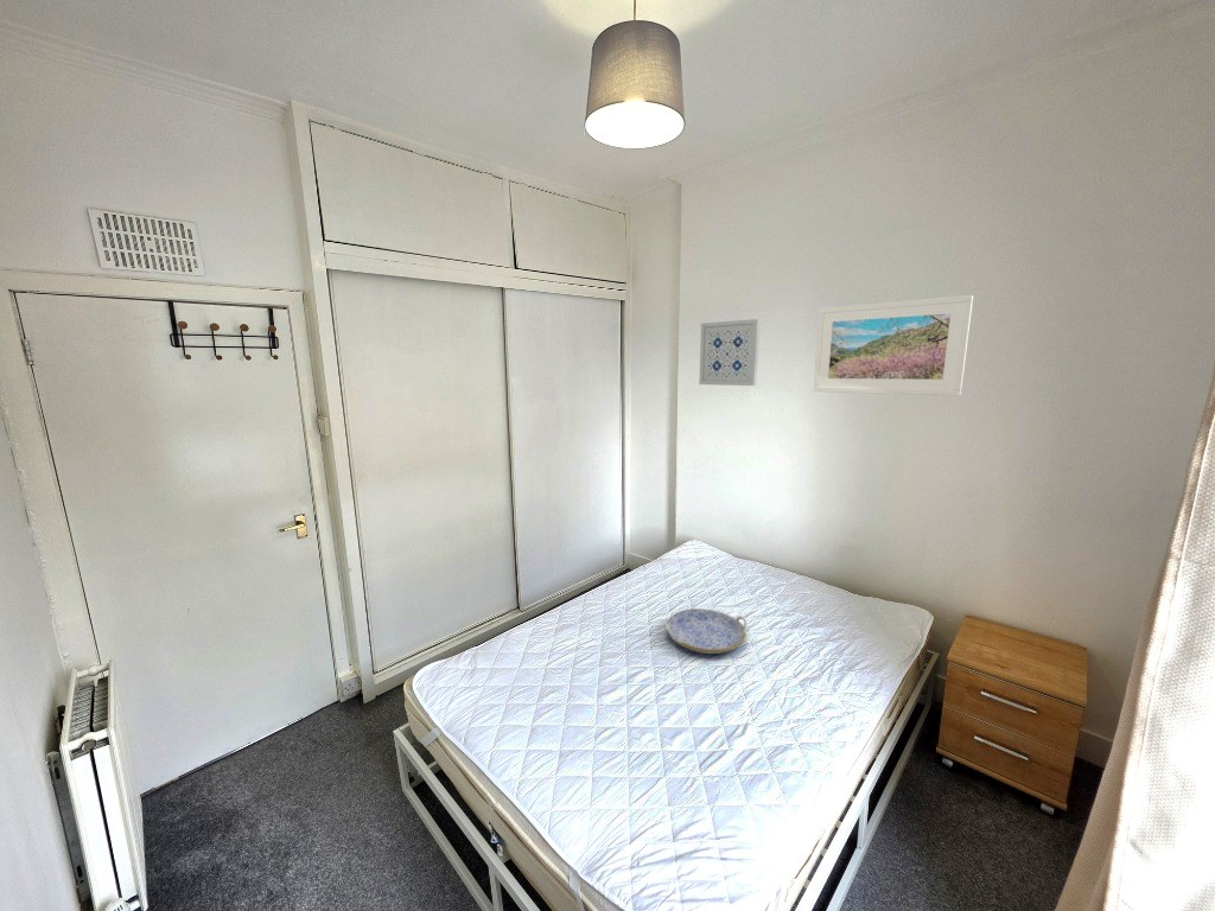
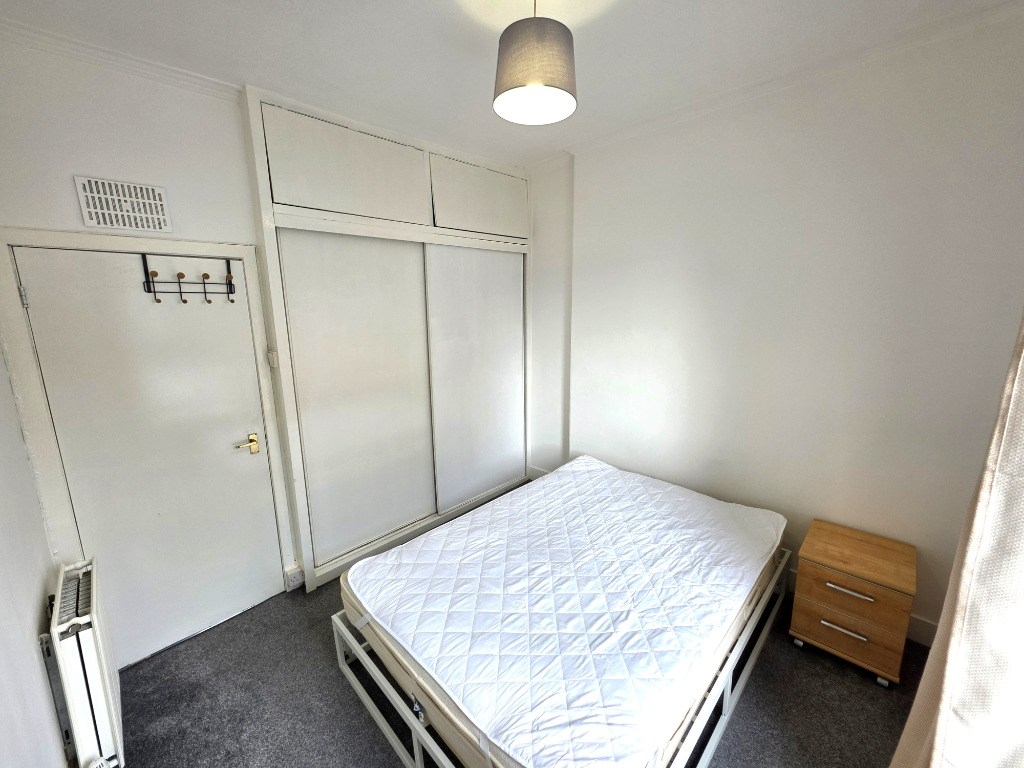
- wall art (727, 353)
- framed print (884, 349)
- serving tray (705, 629)
